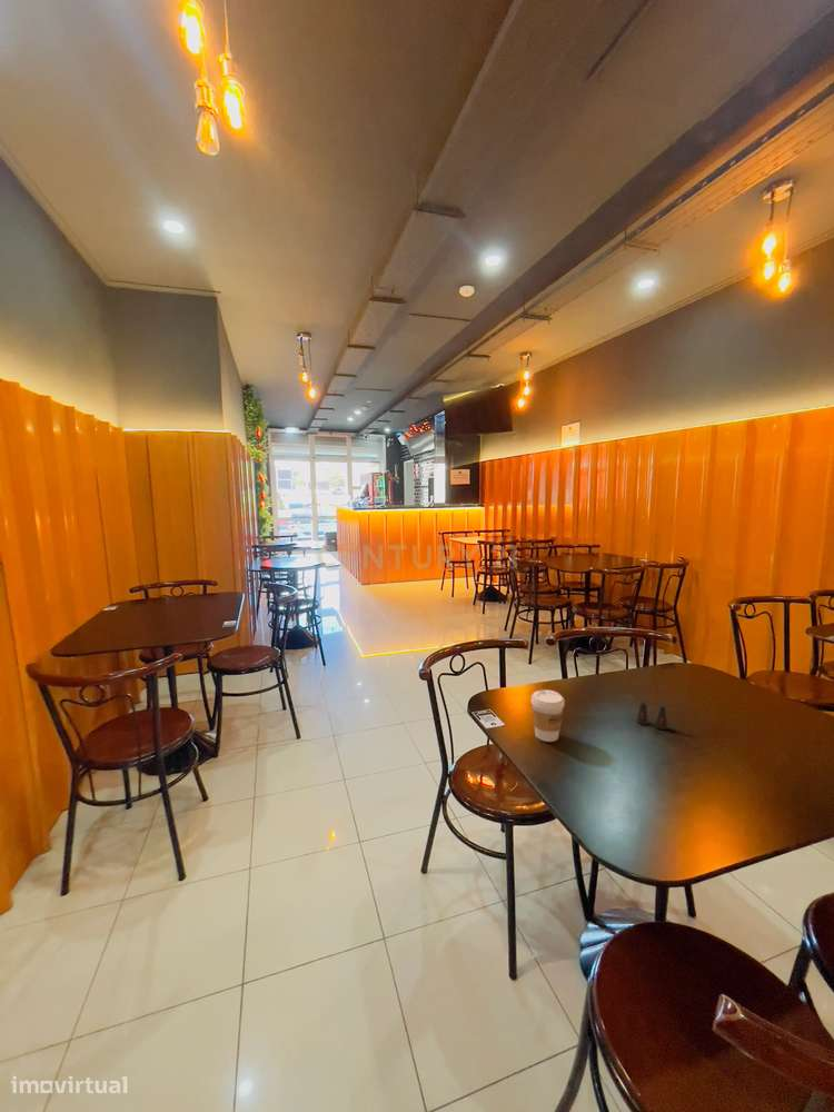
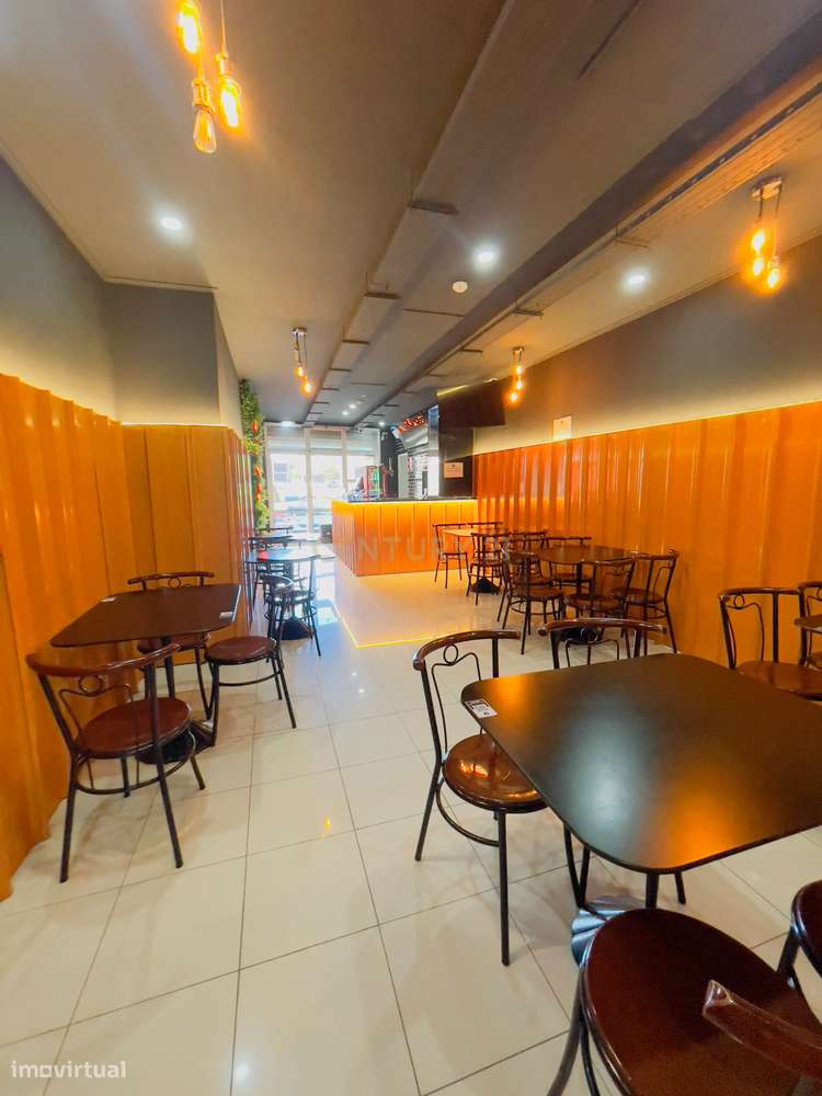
- coffee cup (547, 715)
- salt shaker (657, 715)
